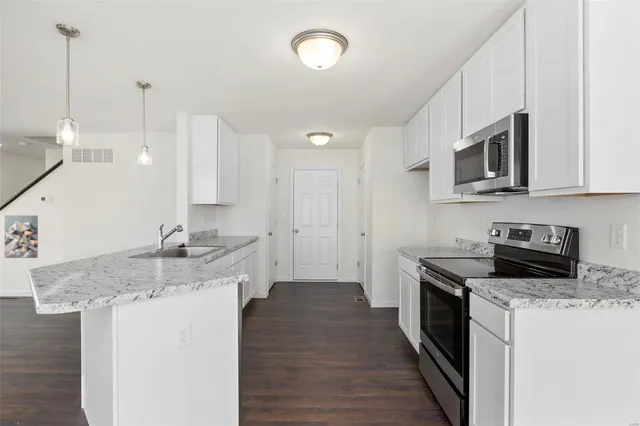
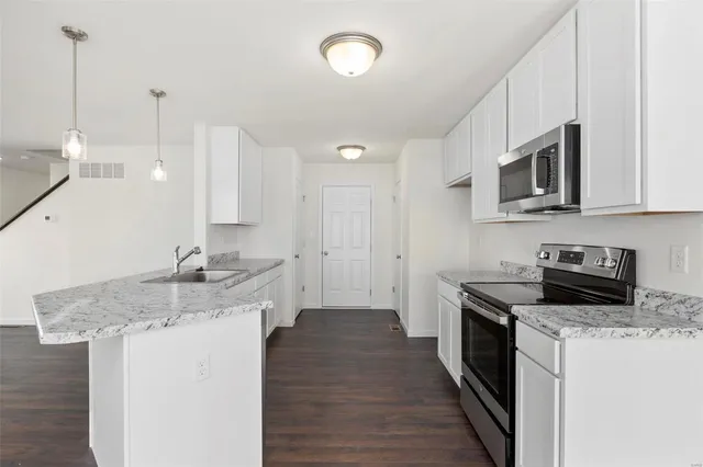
- wall art (21, 236)
